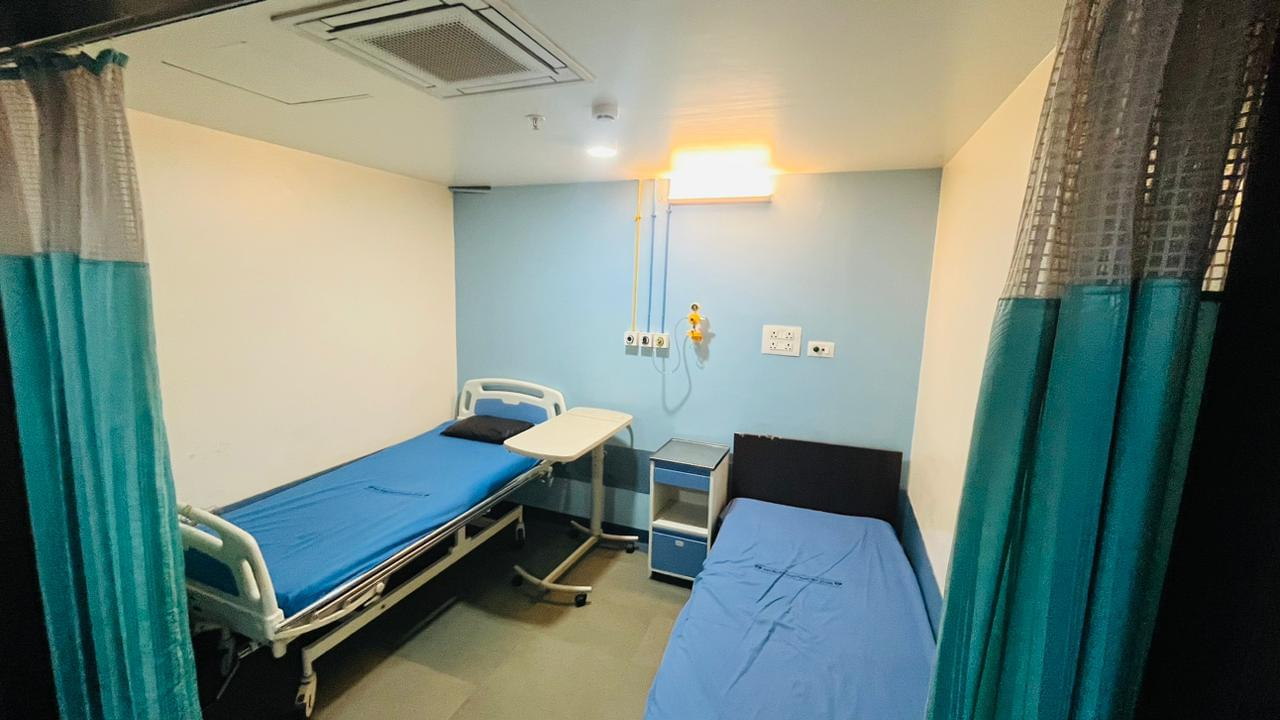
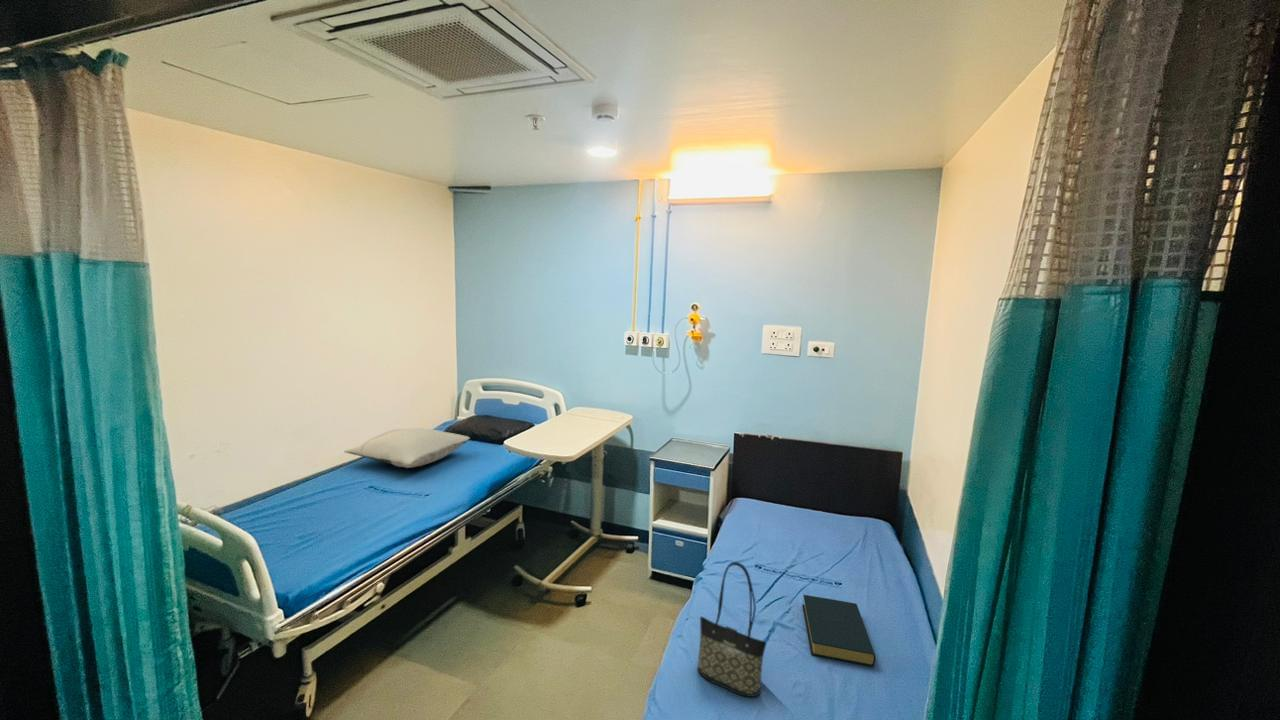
+ pillow (410, 446)
+ tote bag (729, 627)
+ hardback book (835, 627)
